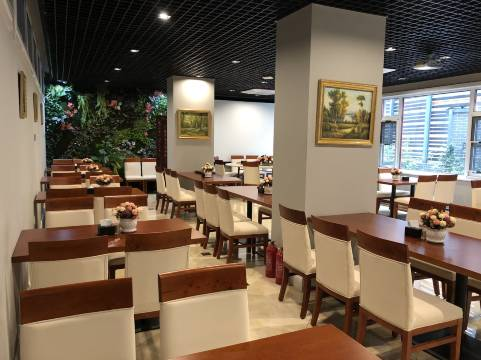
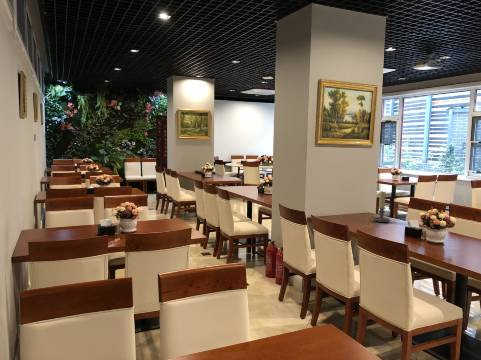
+ candle holder (380, 206)
